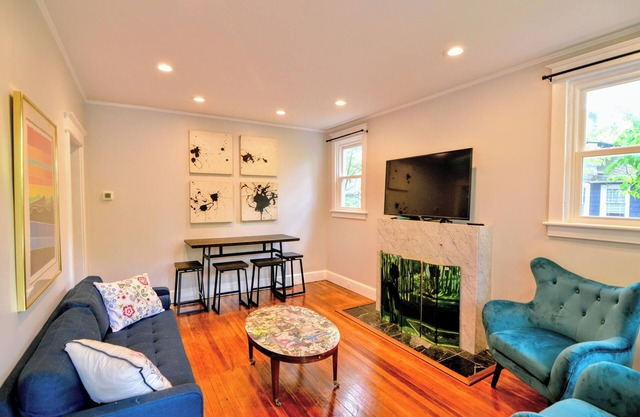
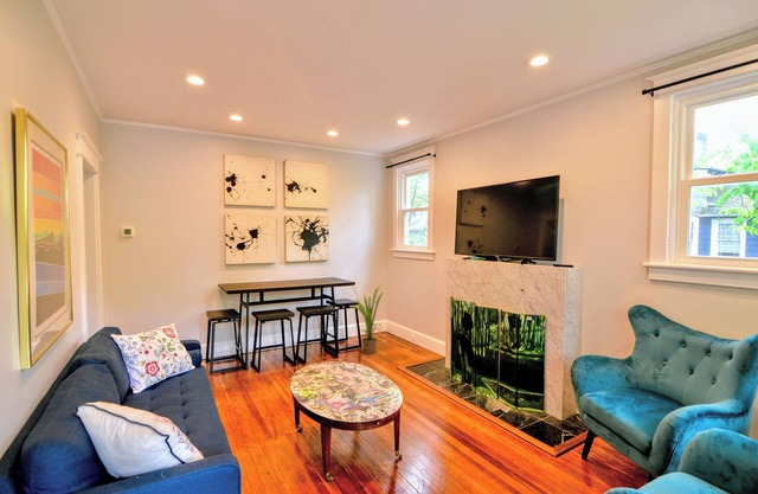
+ house plant (373, 317)
